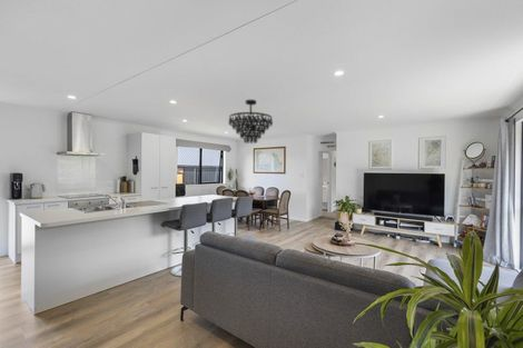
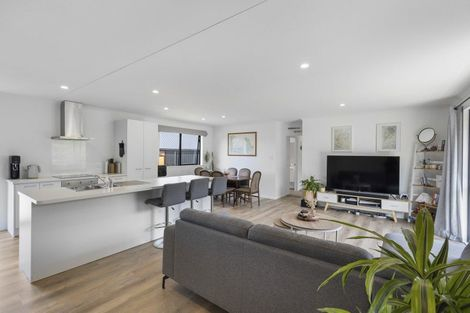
- chandelier (250, 121)
